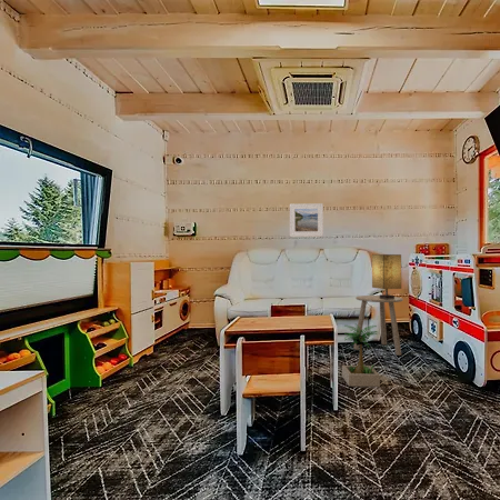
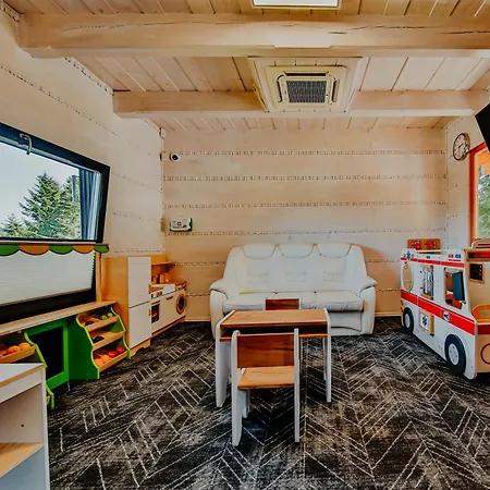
- side table (380, 321)
- table lamp (386, 276)
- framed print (306, 220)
- potted plant (361, 352)
